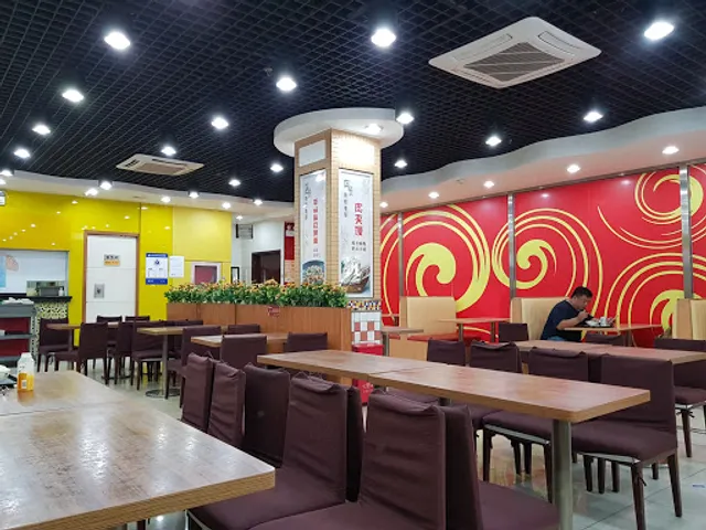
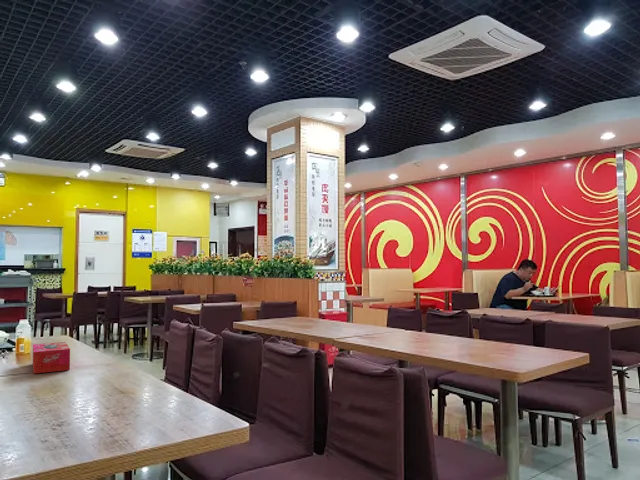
+ tissue box (50, 356)
